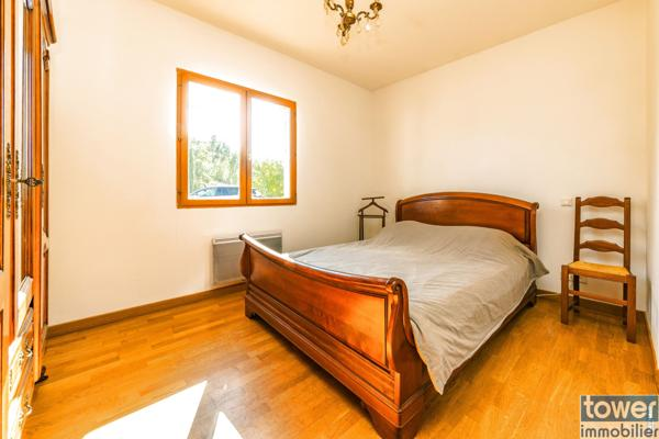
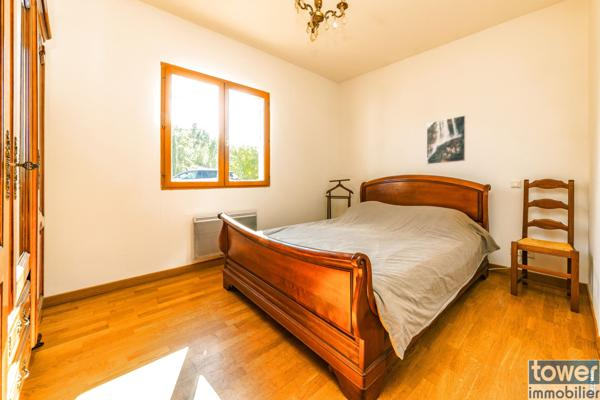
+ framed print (445, 141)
